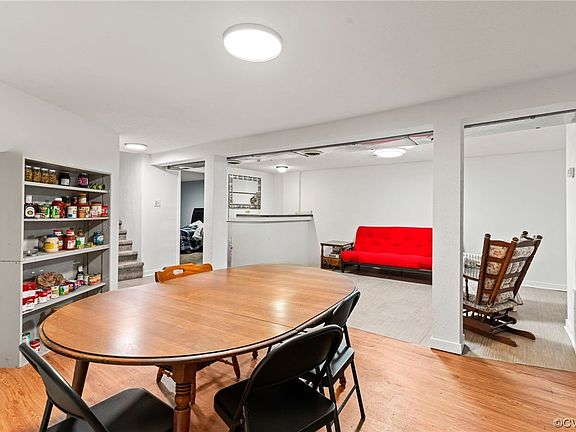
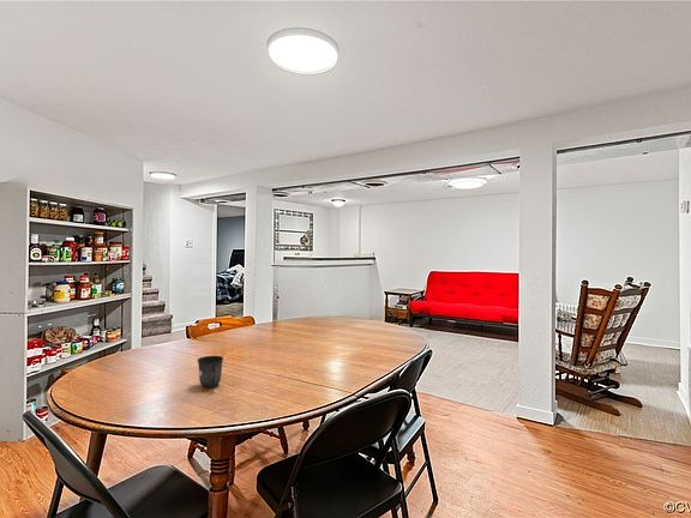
+ mug (211, 373)
